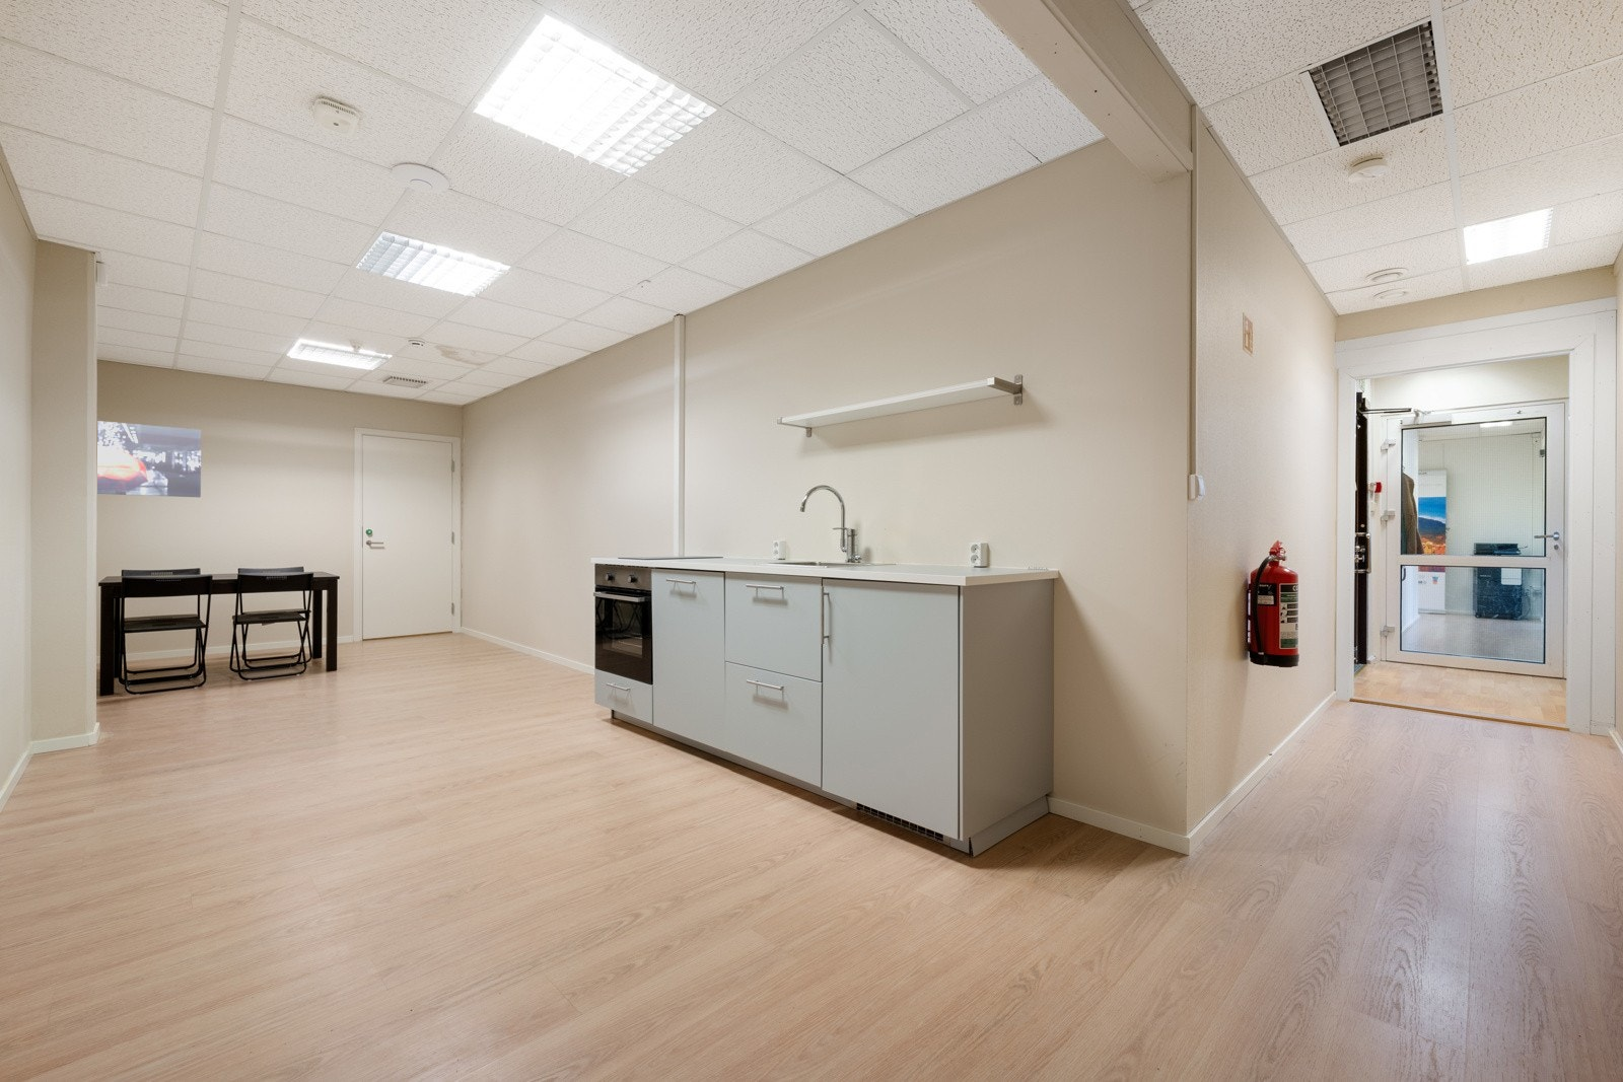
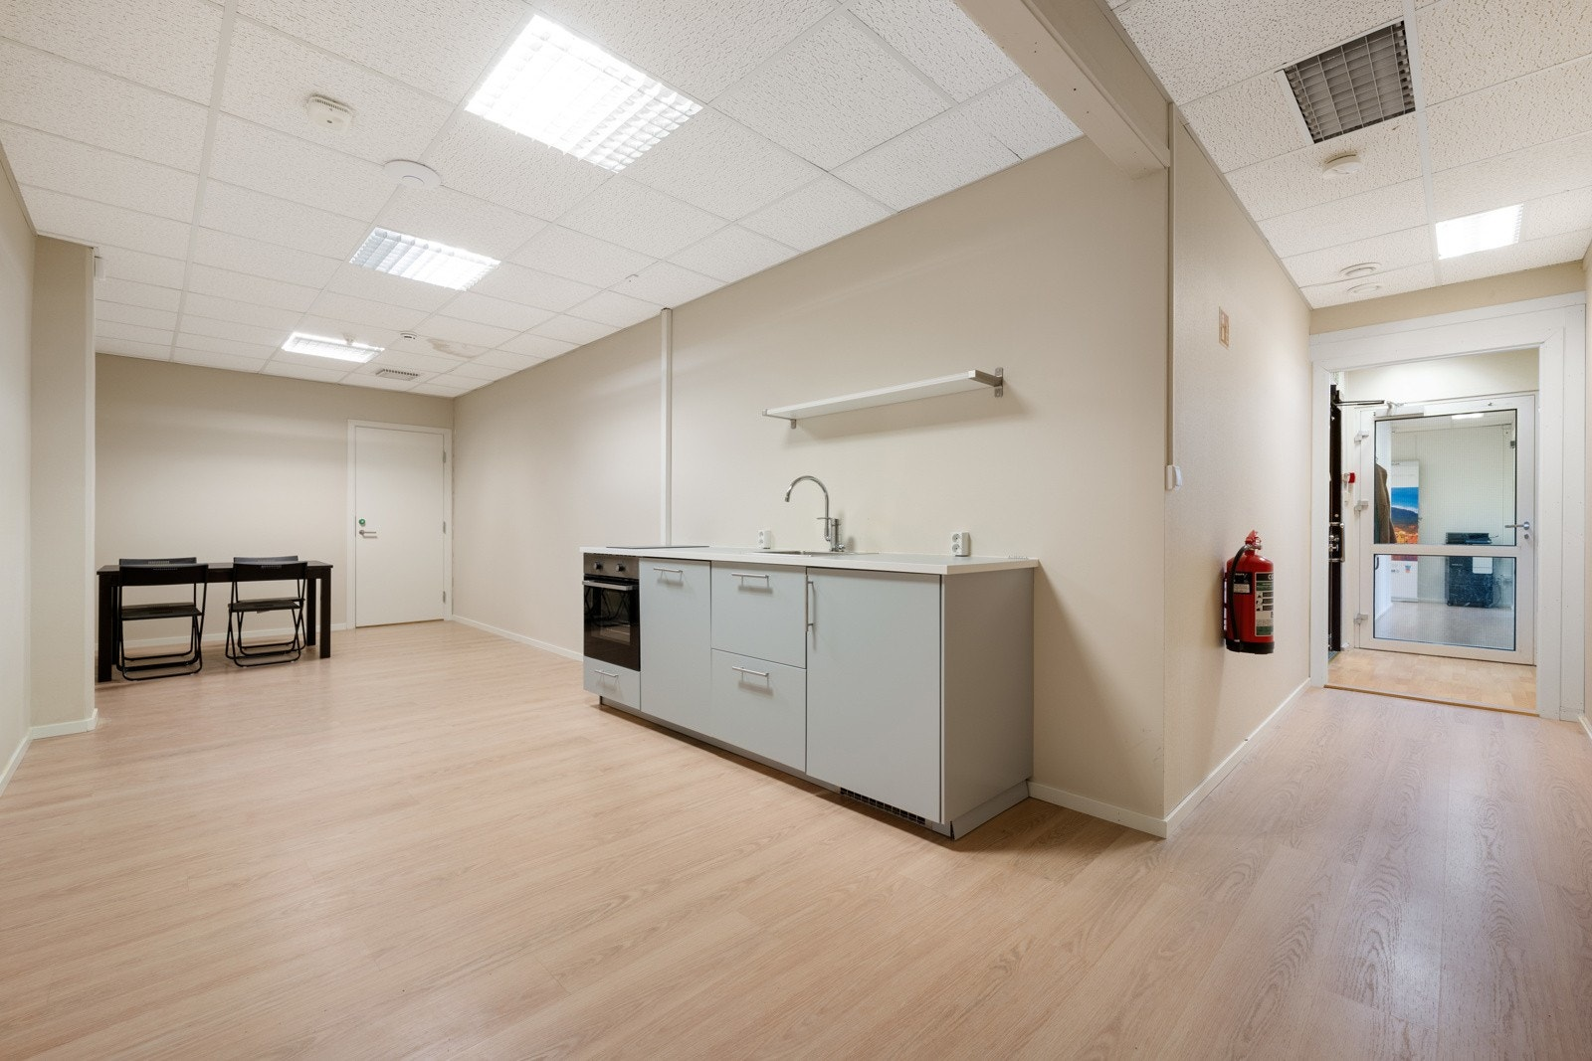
- wall art (130, 459)
